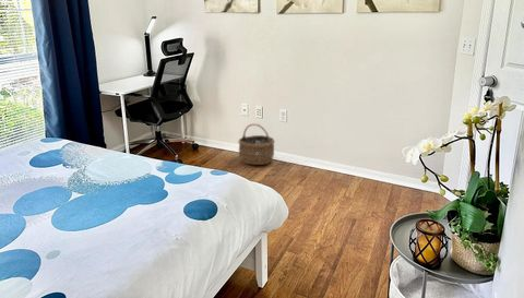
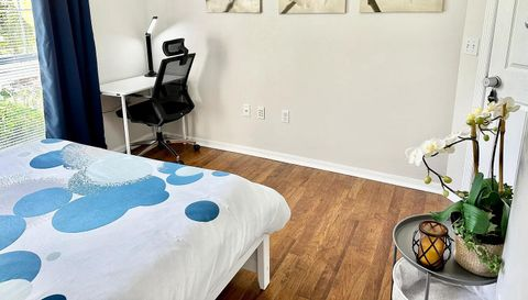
- wicker basket (257, 143)
